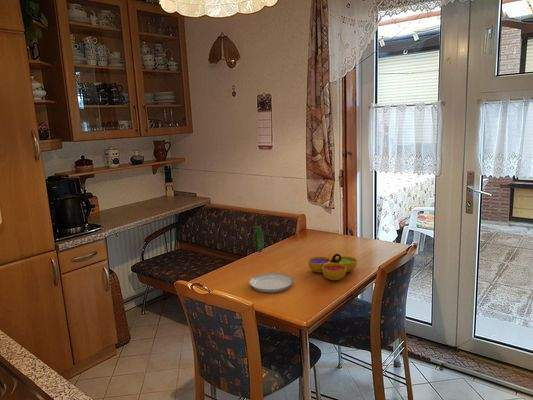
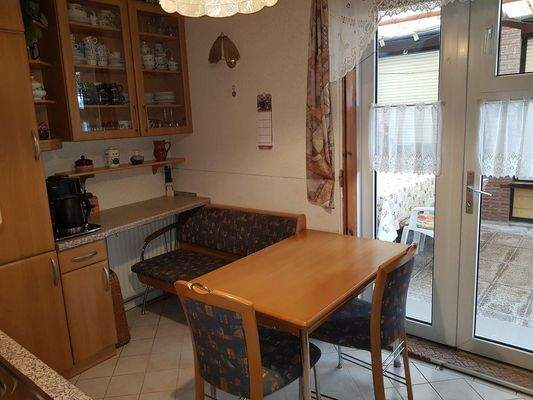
- decorative bowl (333, 265)
- plate (262, 249)
